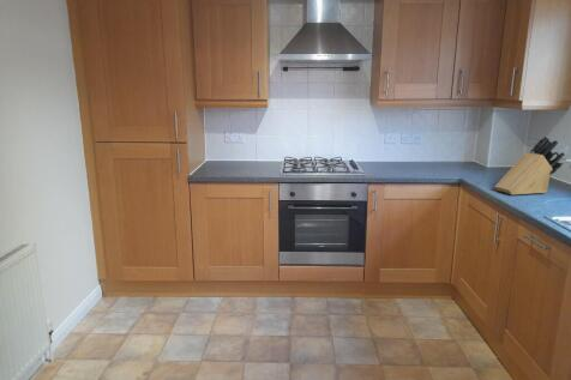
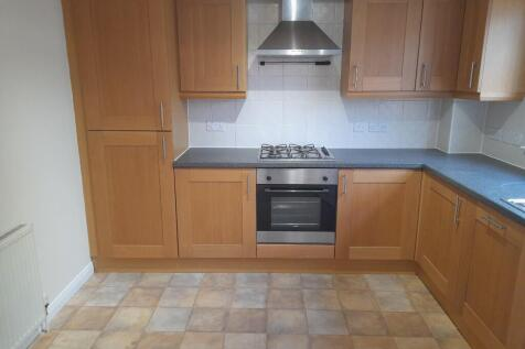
- knife block (530, 164)
